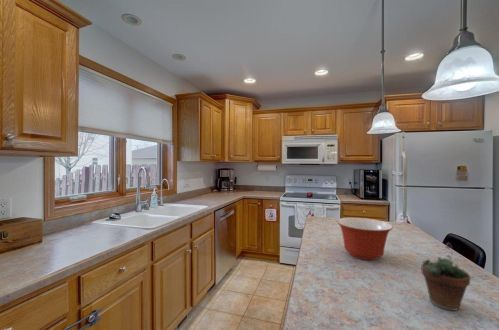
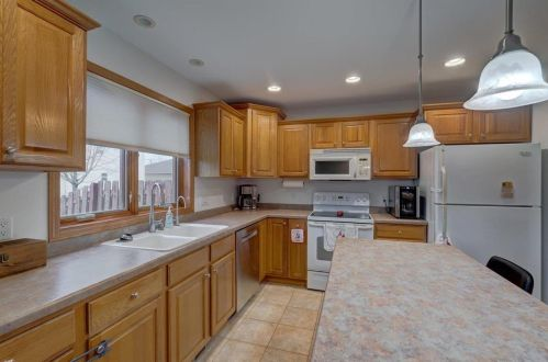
- mixing bowl (363, 239)
- succulent plant (444, 273)
